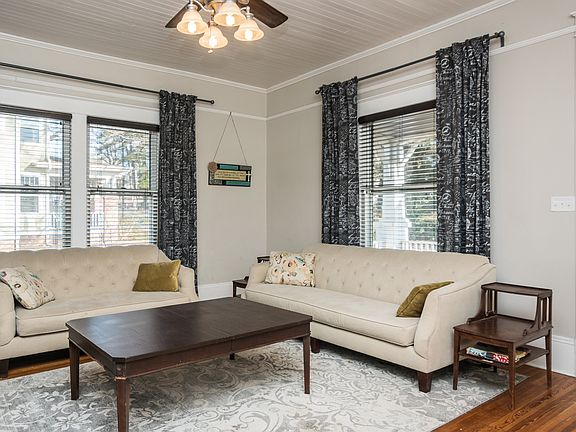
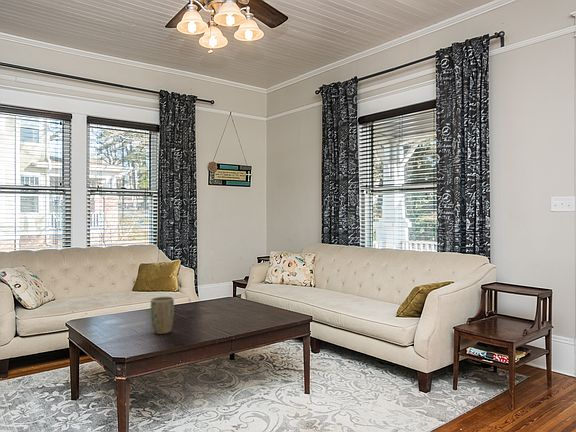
+ plant pot (162, 315)
